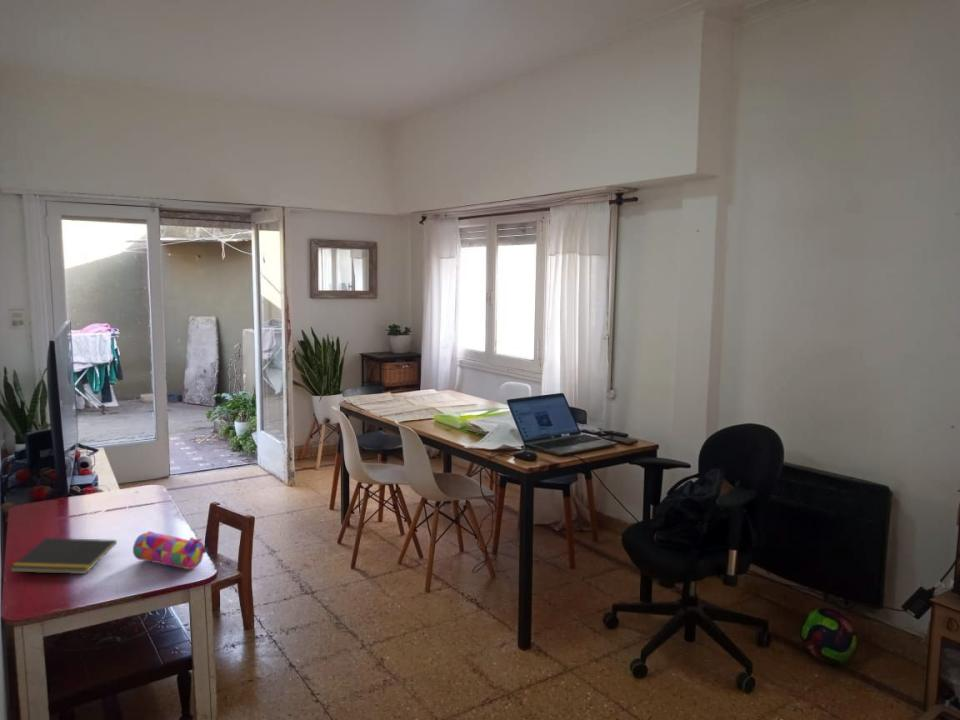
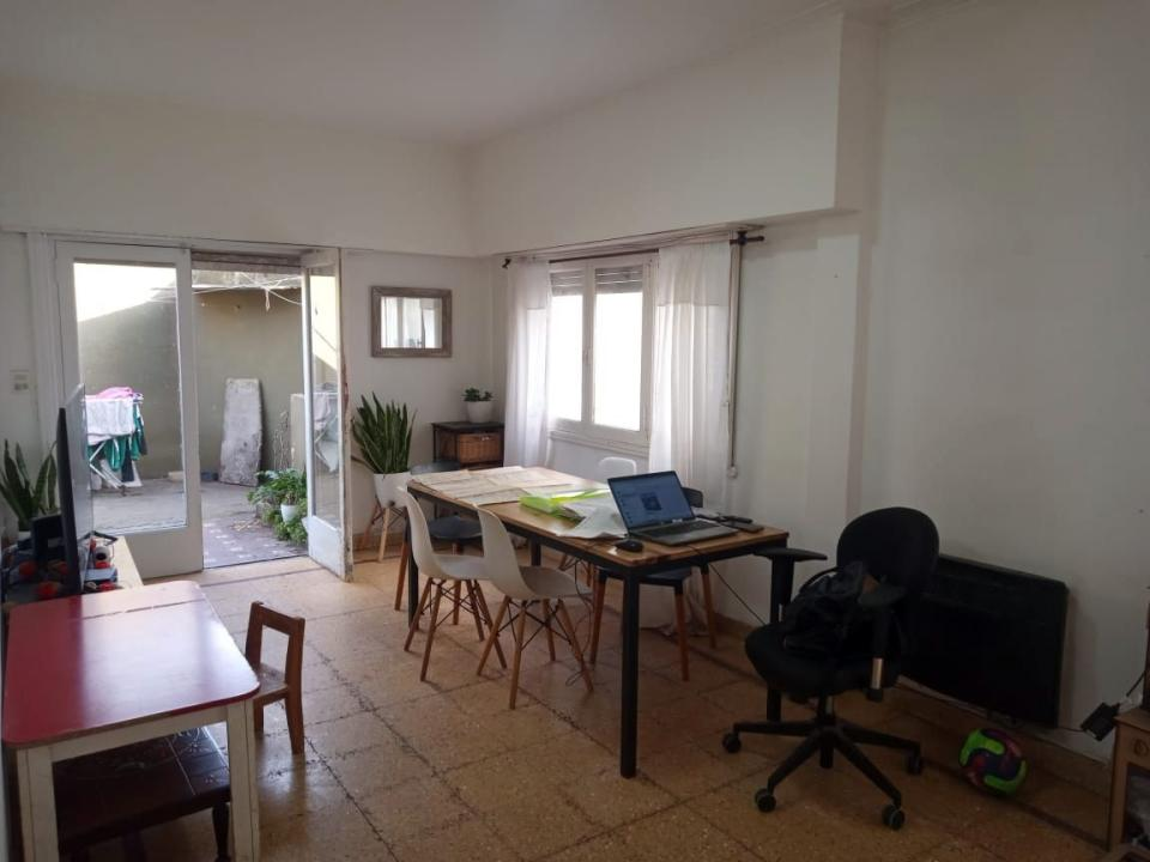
- notepad (65, 555)
- pencil case (170, 549)
